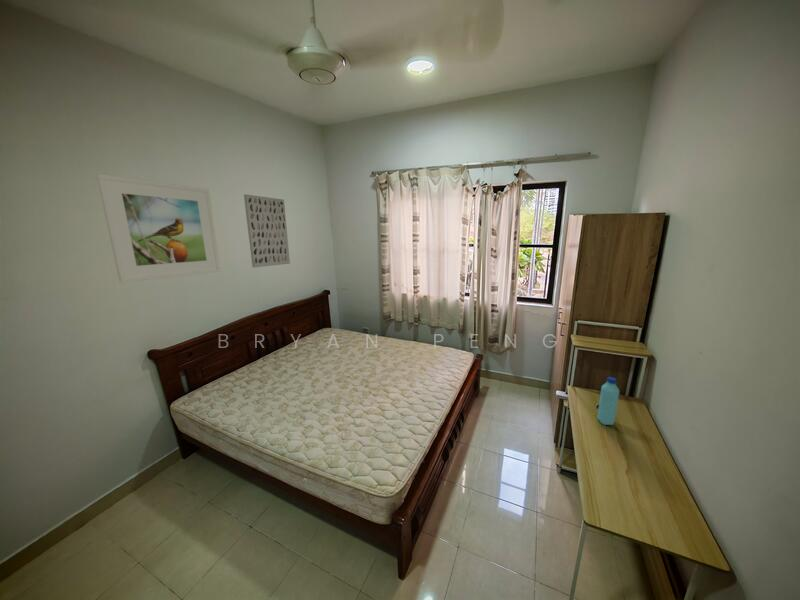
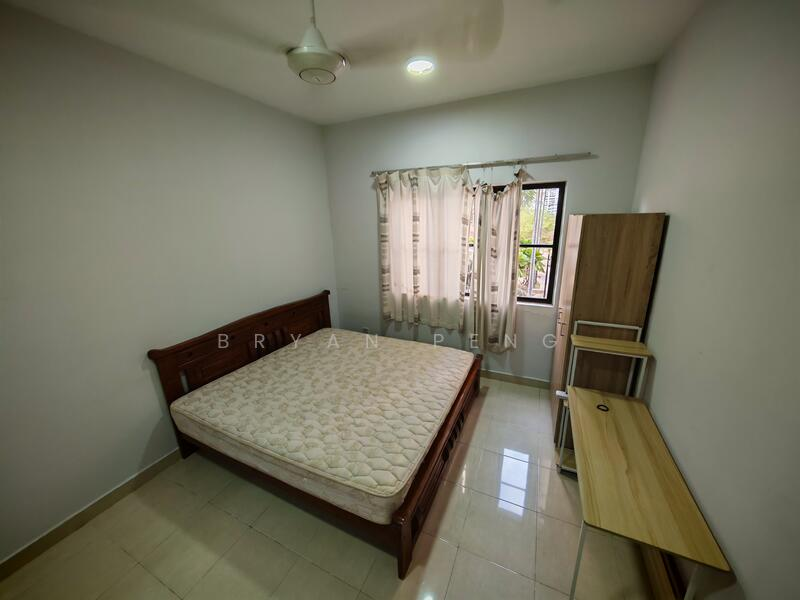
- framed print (168, 231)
- wall art (268, 232)
- water bottle (608, 400)
